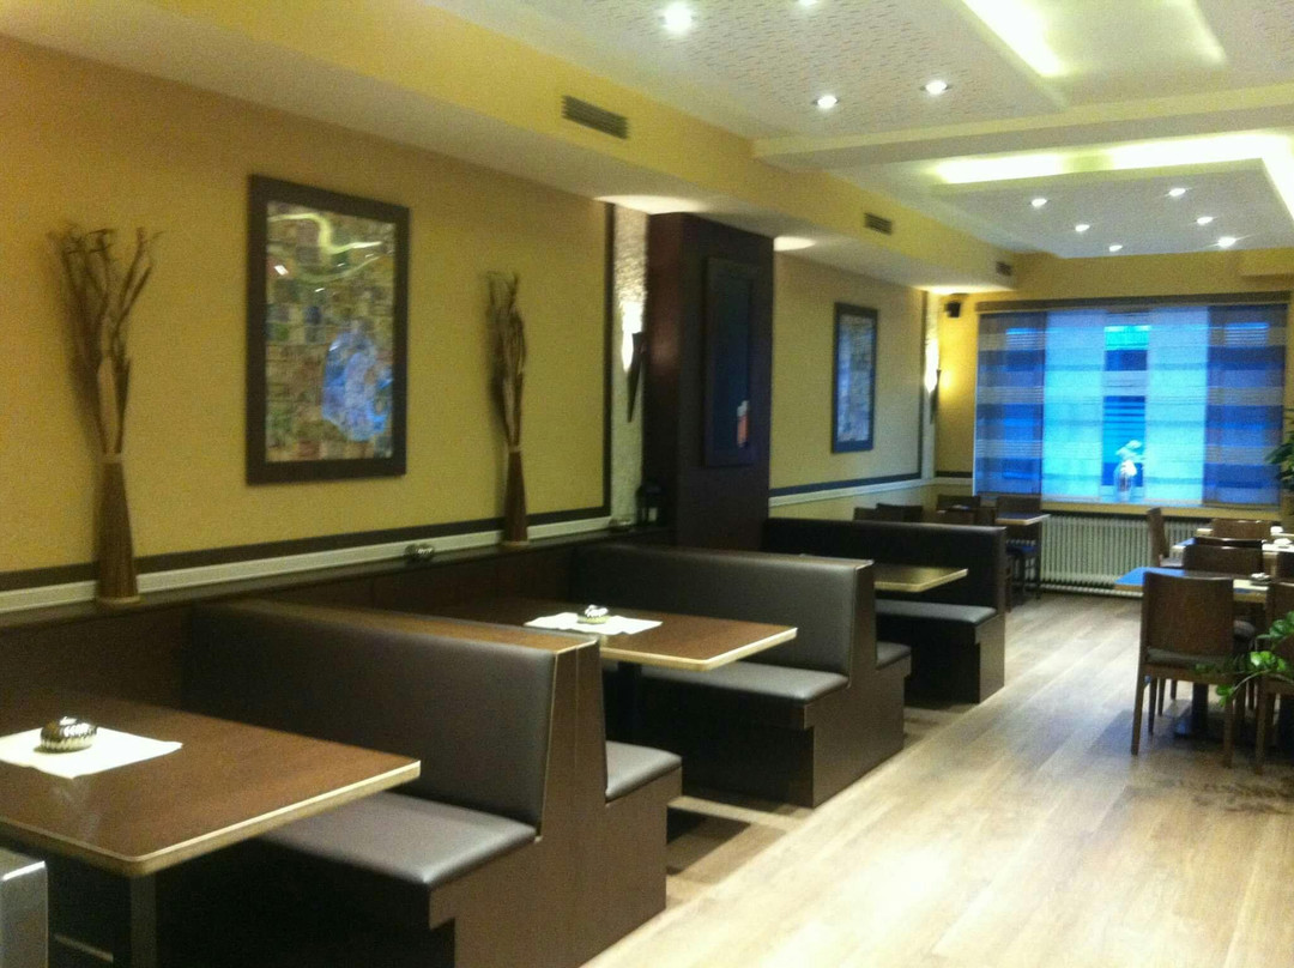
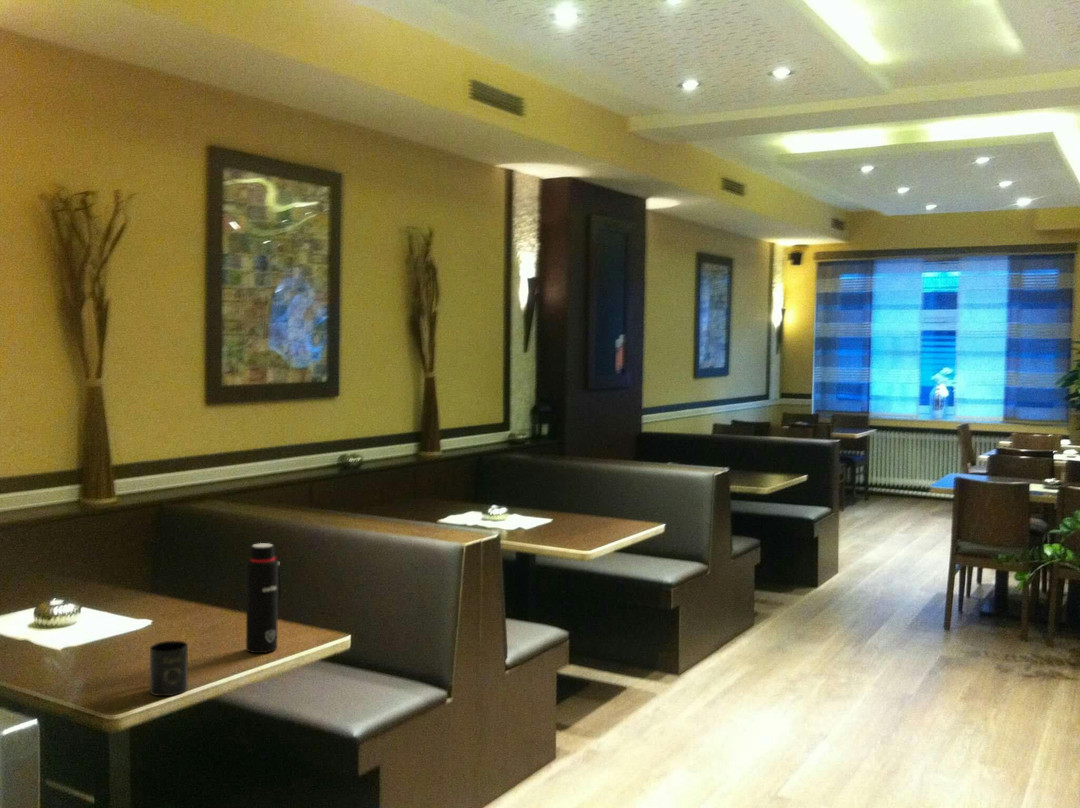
+ water bottle (264, 596)
+ mug (167, 665)
